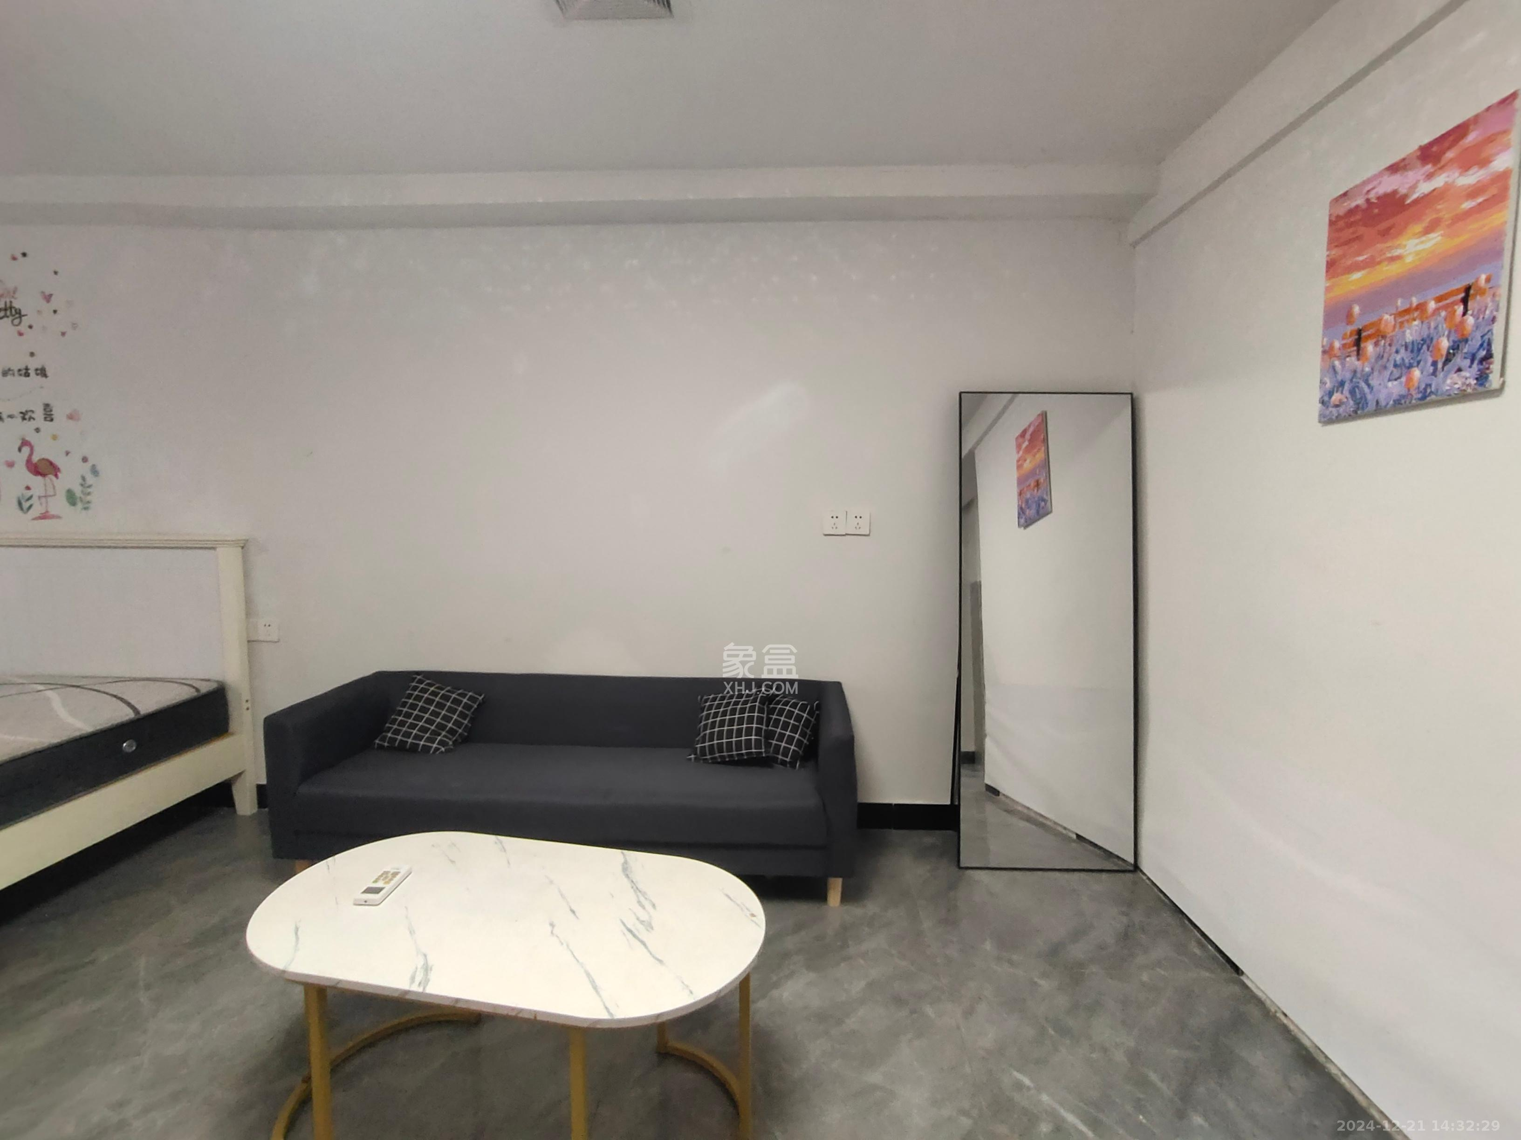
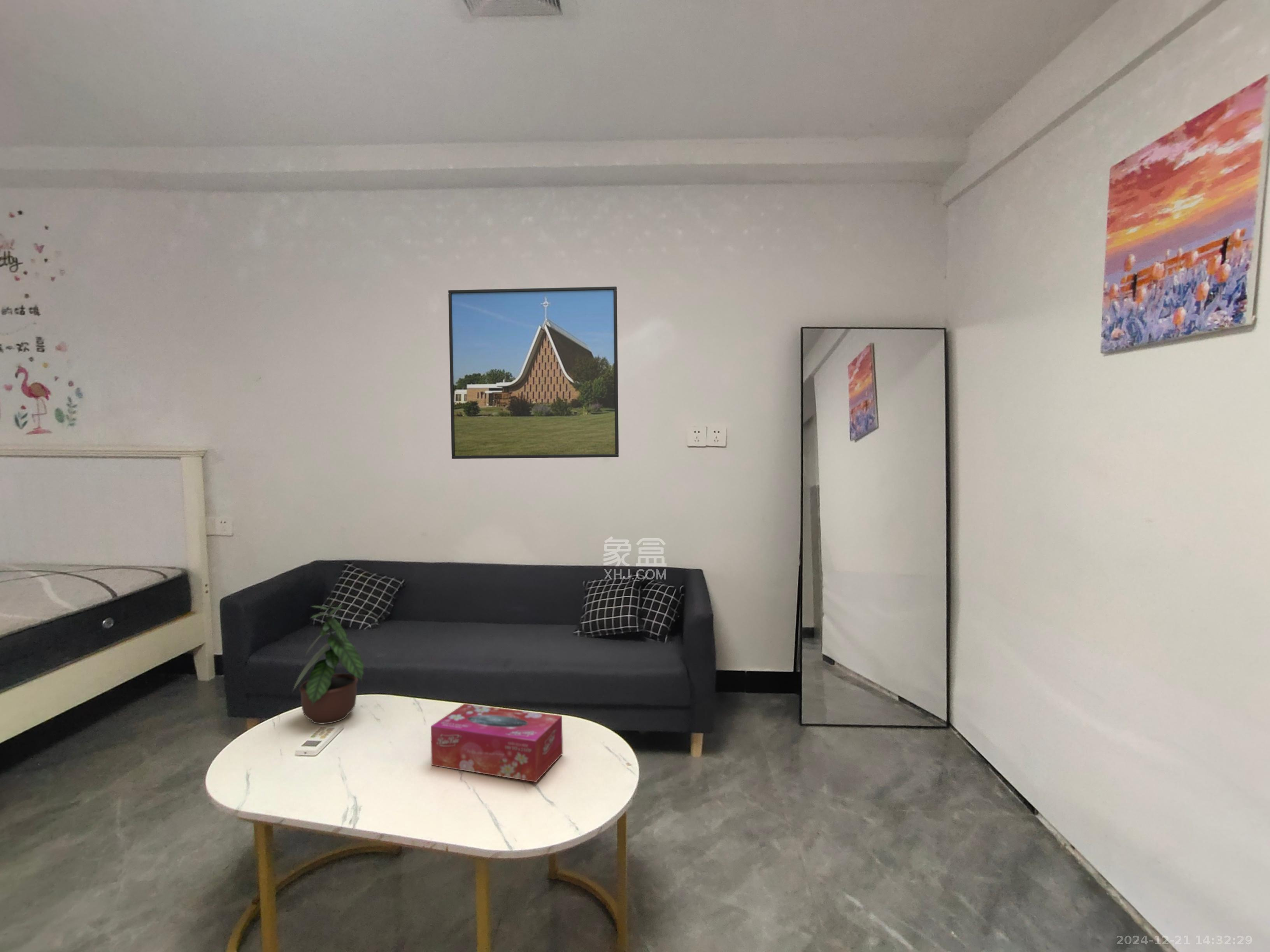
+ potted plant (331, 658)
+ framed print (533, 374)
+ tissue box (498, 740)
